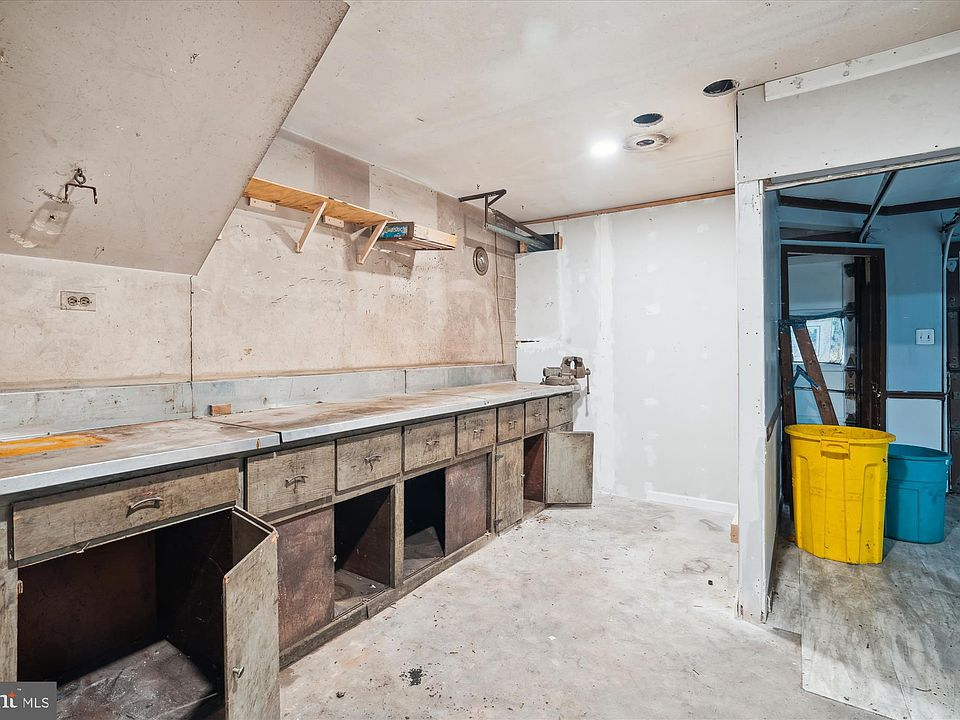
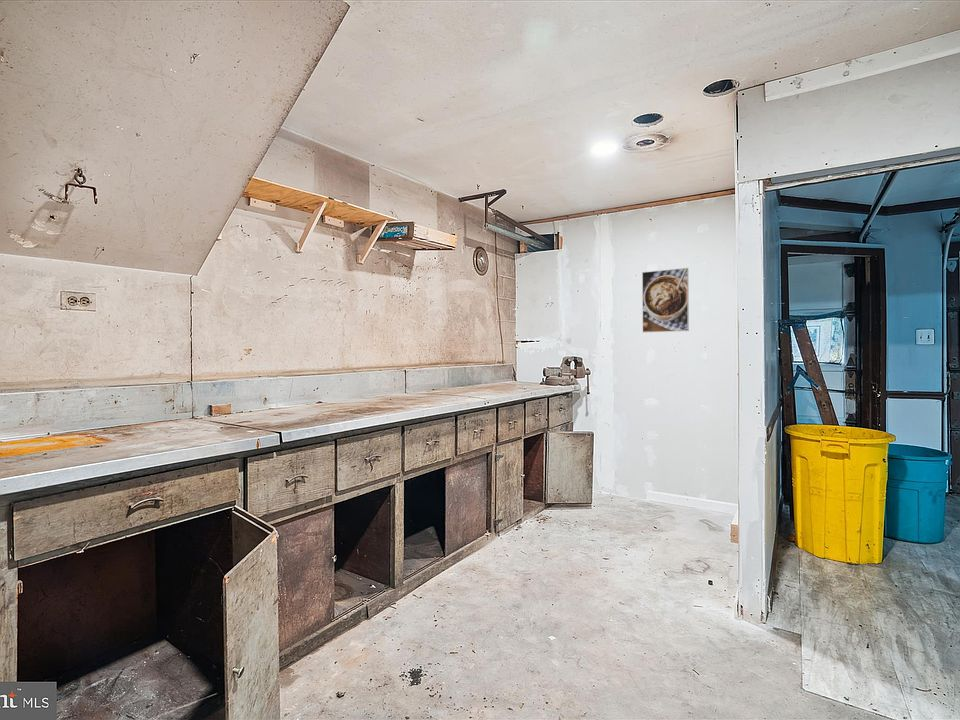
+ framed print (665, 301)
